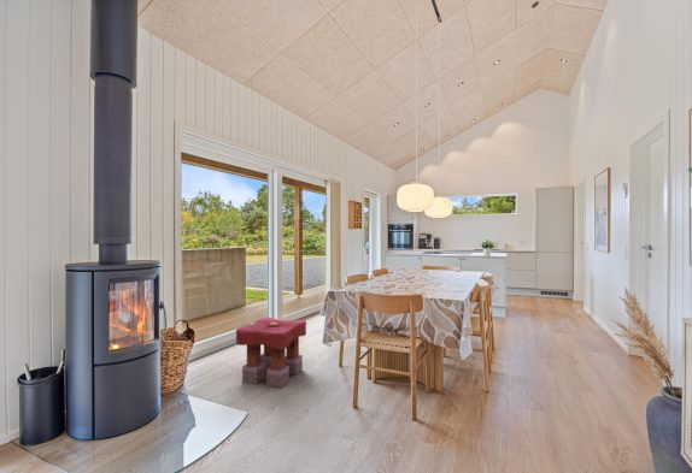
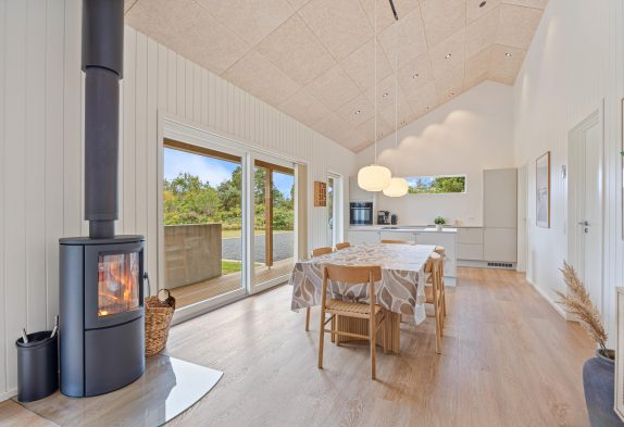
- stool (272, 348)
